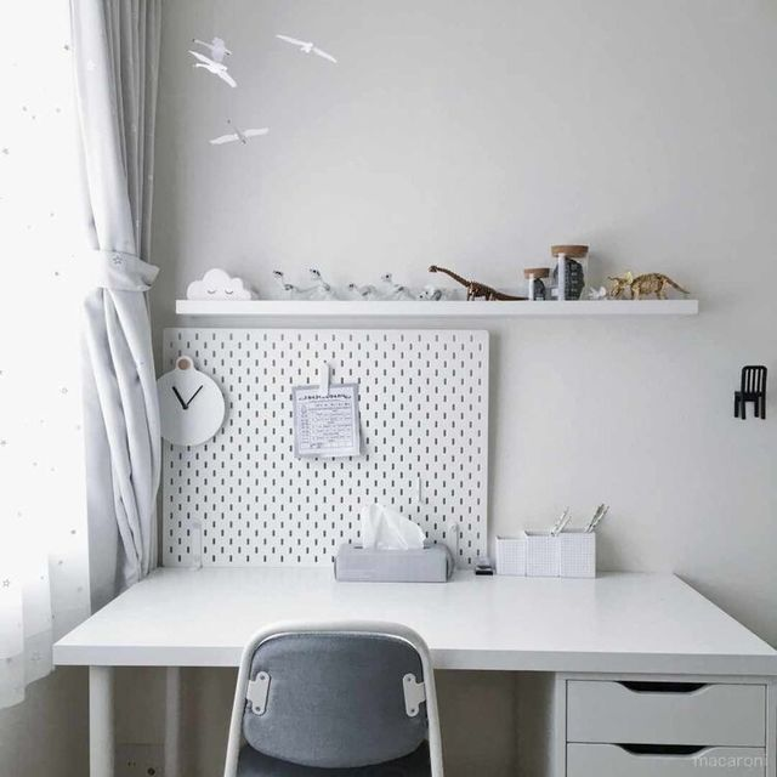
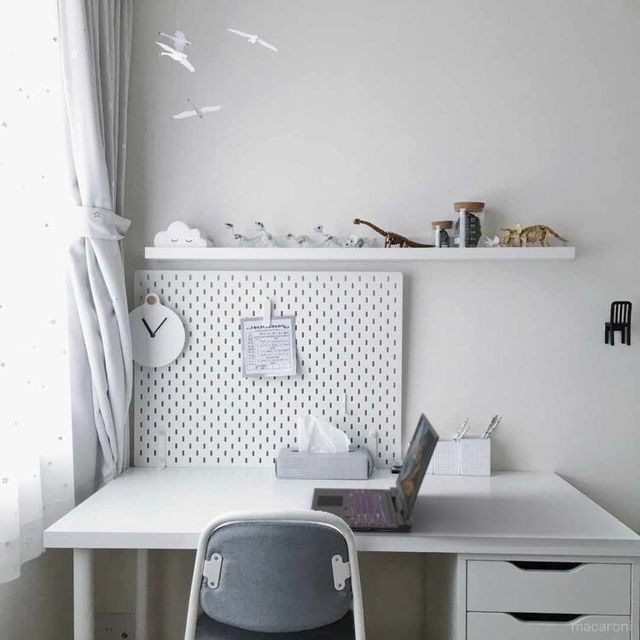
+ laptop (371, 489)
